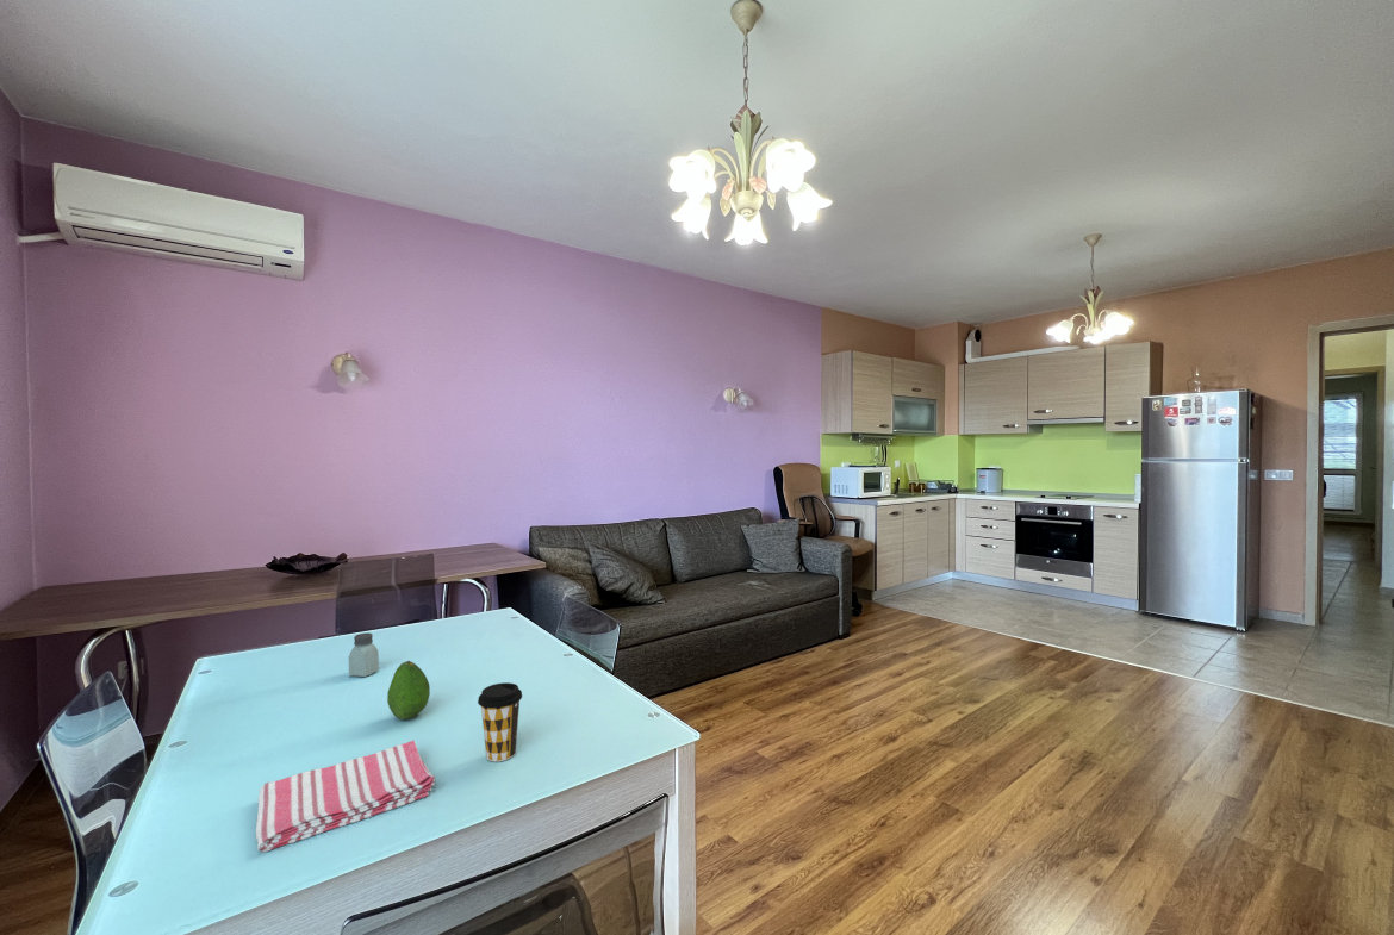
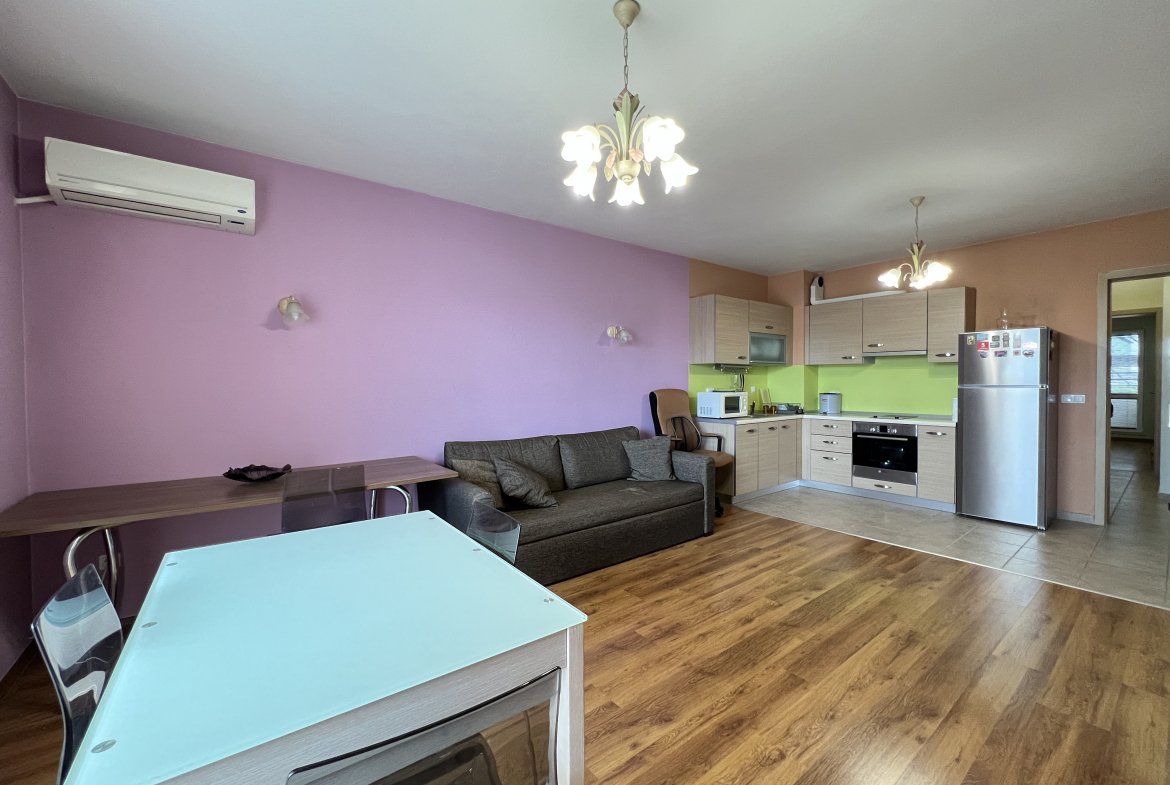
- dish towel (347, 785)
- coffee cup (500, 722)
- saltshaker (363, 654)
- fruit (409, 688)
